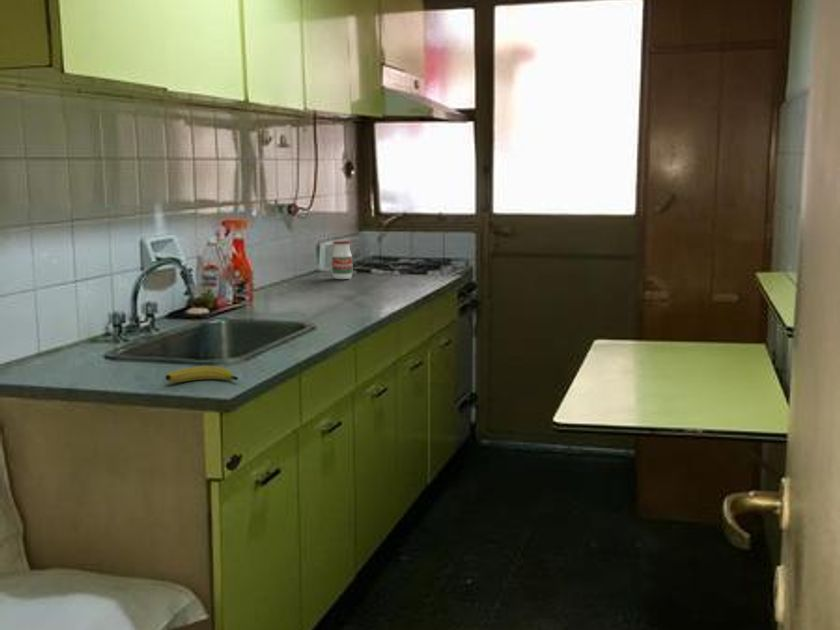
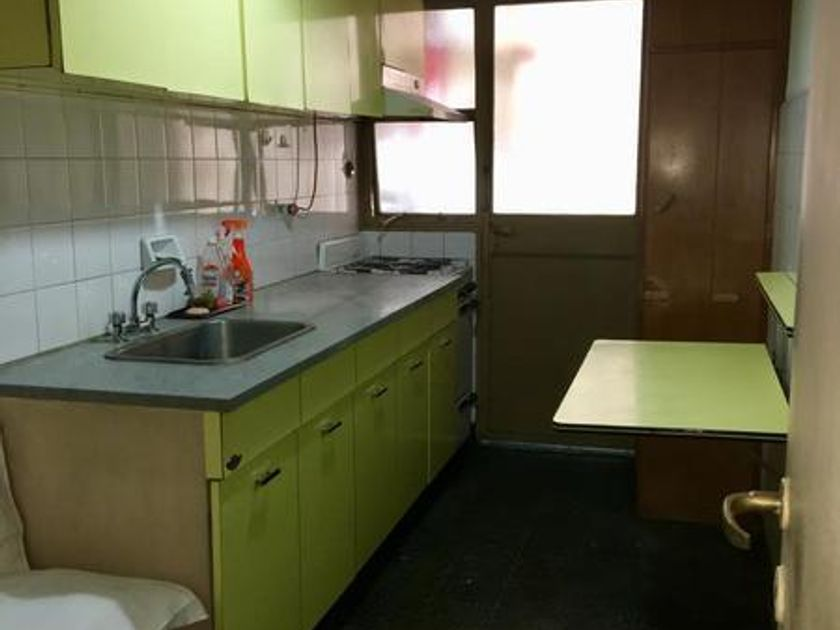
- jar (342, 259)
- fruit (205, 376)
